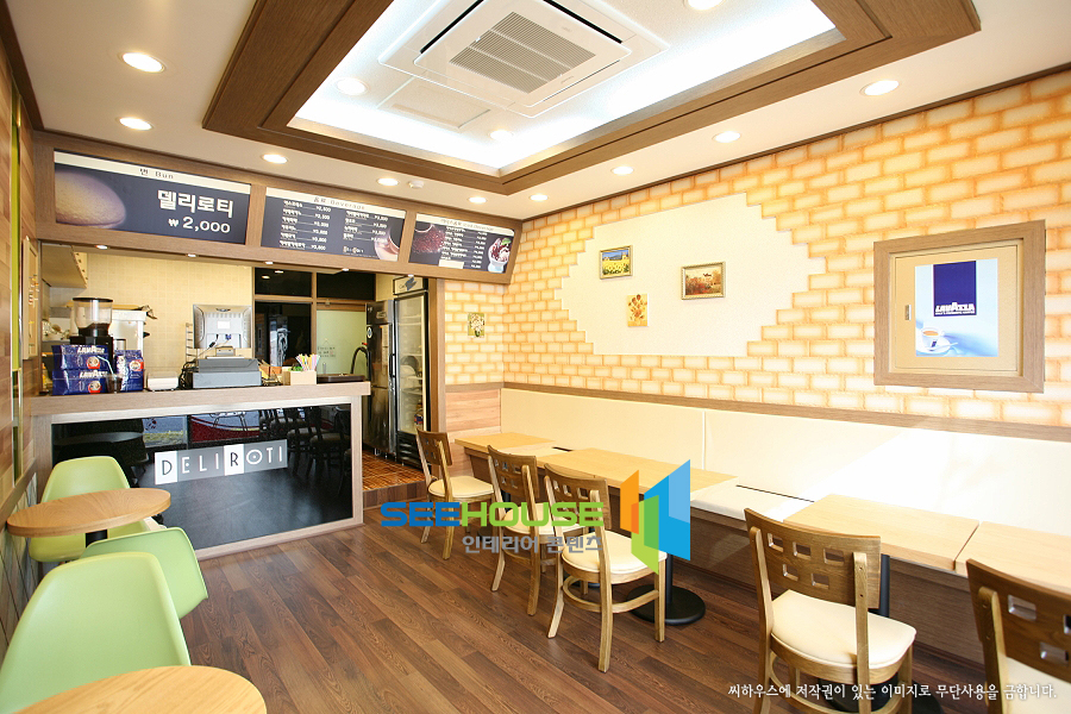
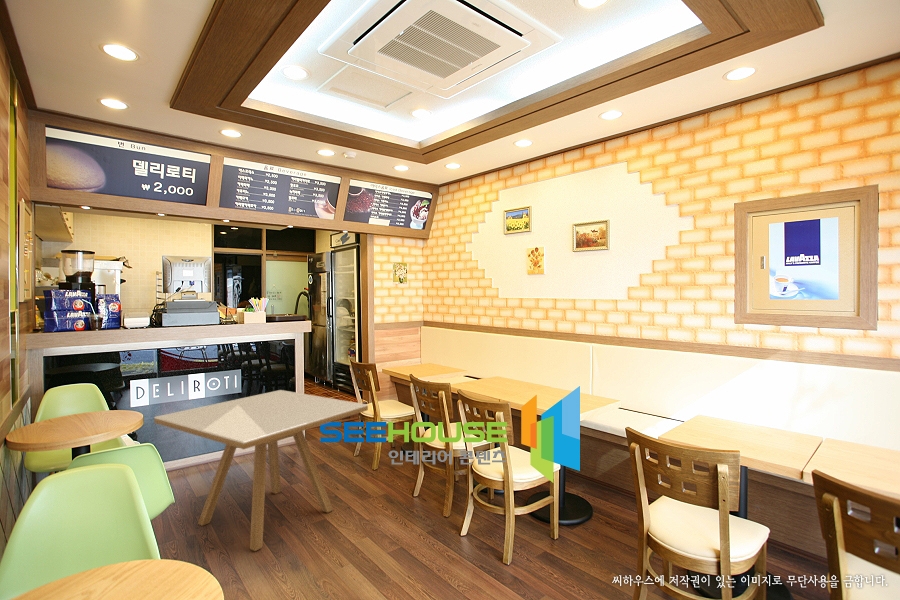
+ dining table (265, 463)
